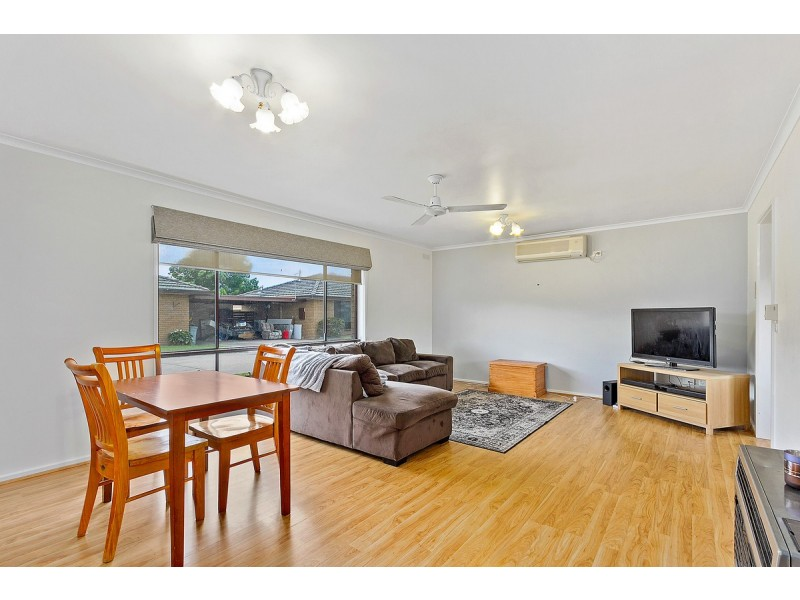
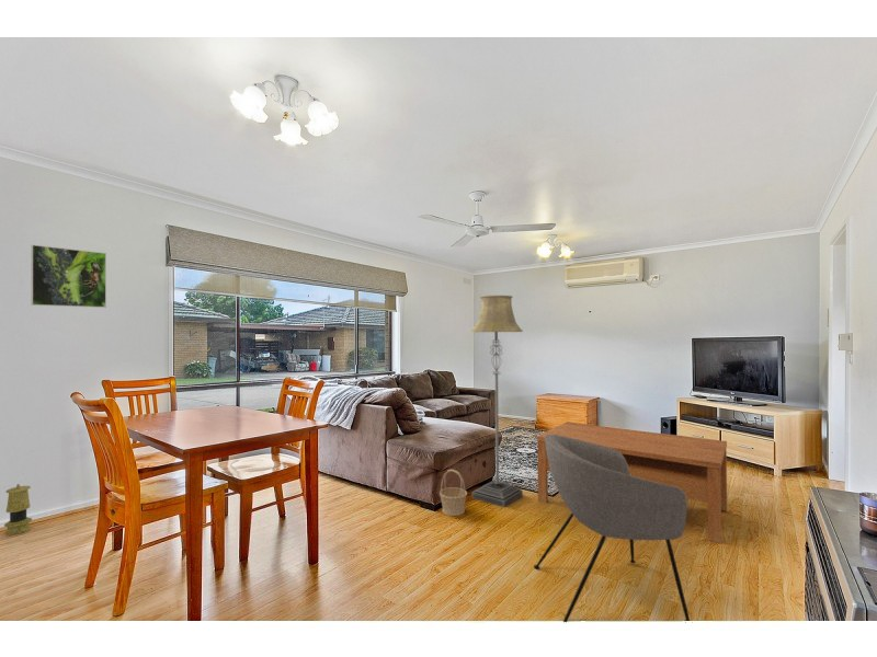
+ floor lamp (497, 396)
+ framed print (70, 277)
+ coffee table (629, 472)
+ armchair (604, 516)
+ basket (453, 489)
+ lantern (18, 507)
